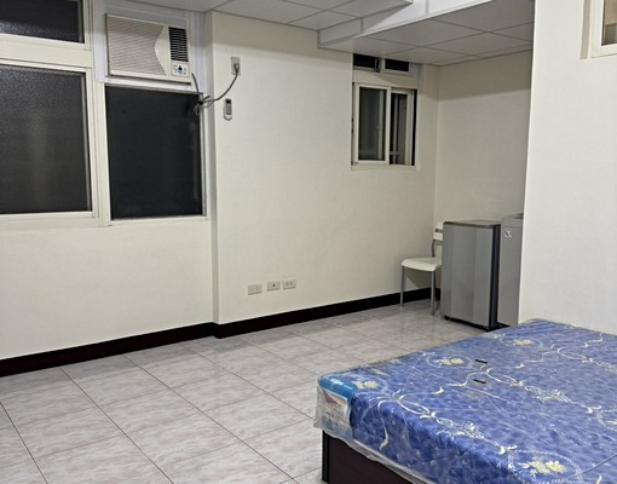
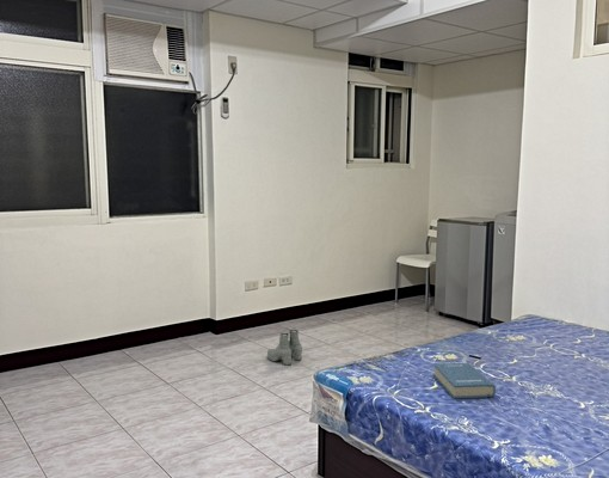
+ boots (284, 344)
+ hardback book (462, 379)
